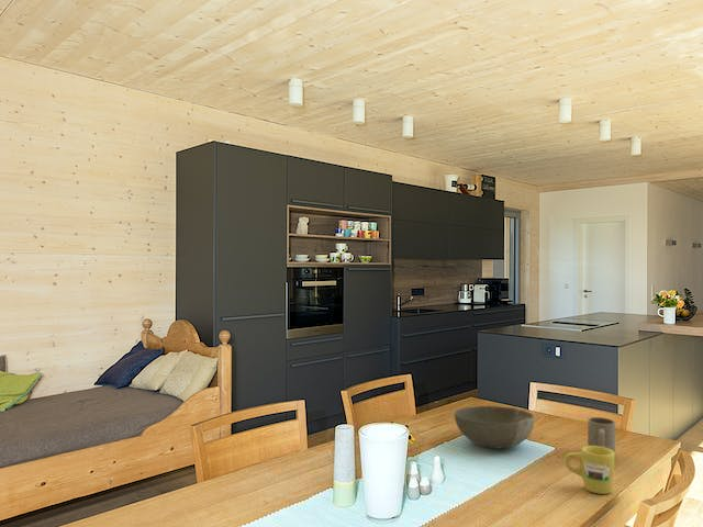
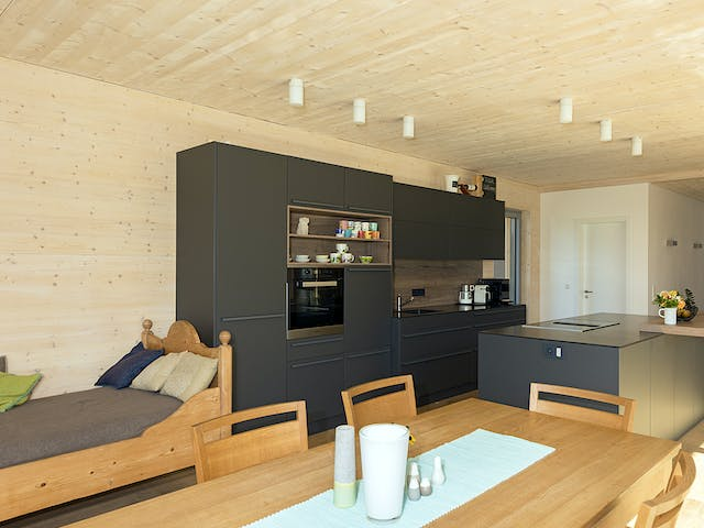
- mug (589, 468)
- mug (601, 439)
- bowl (493, 427)
